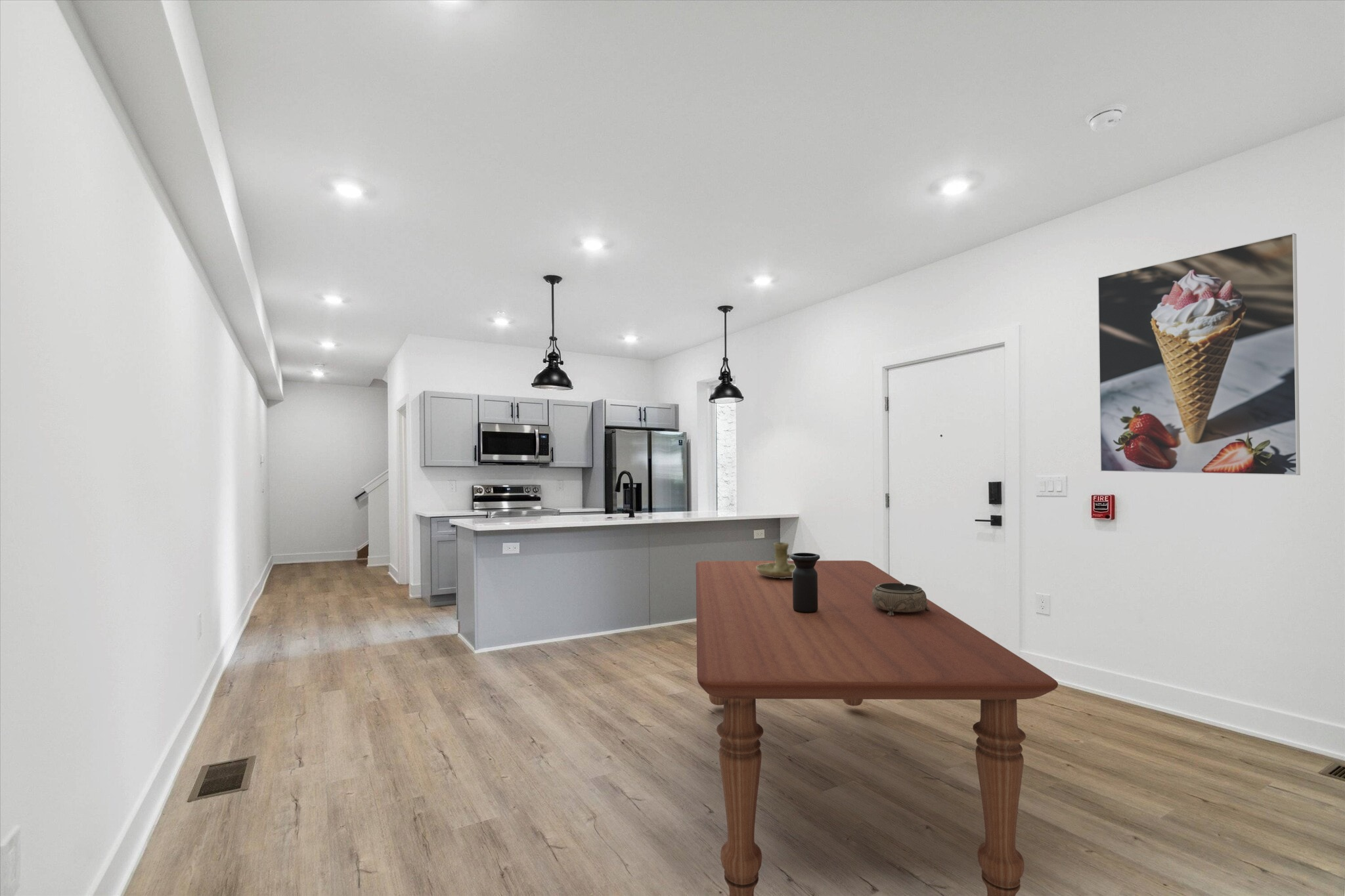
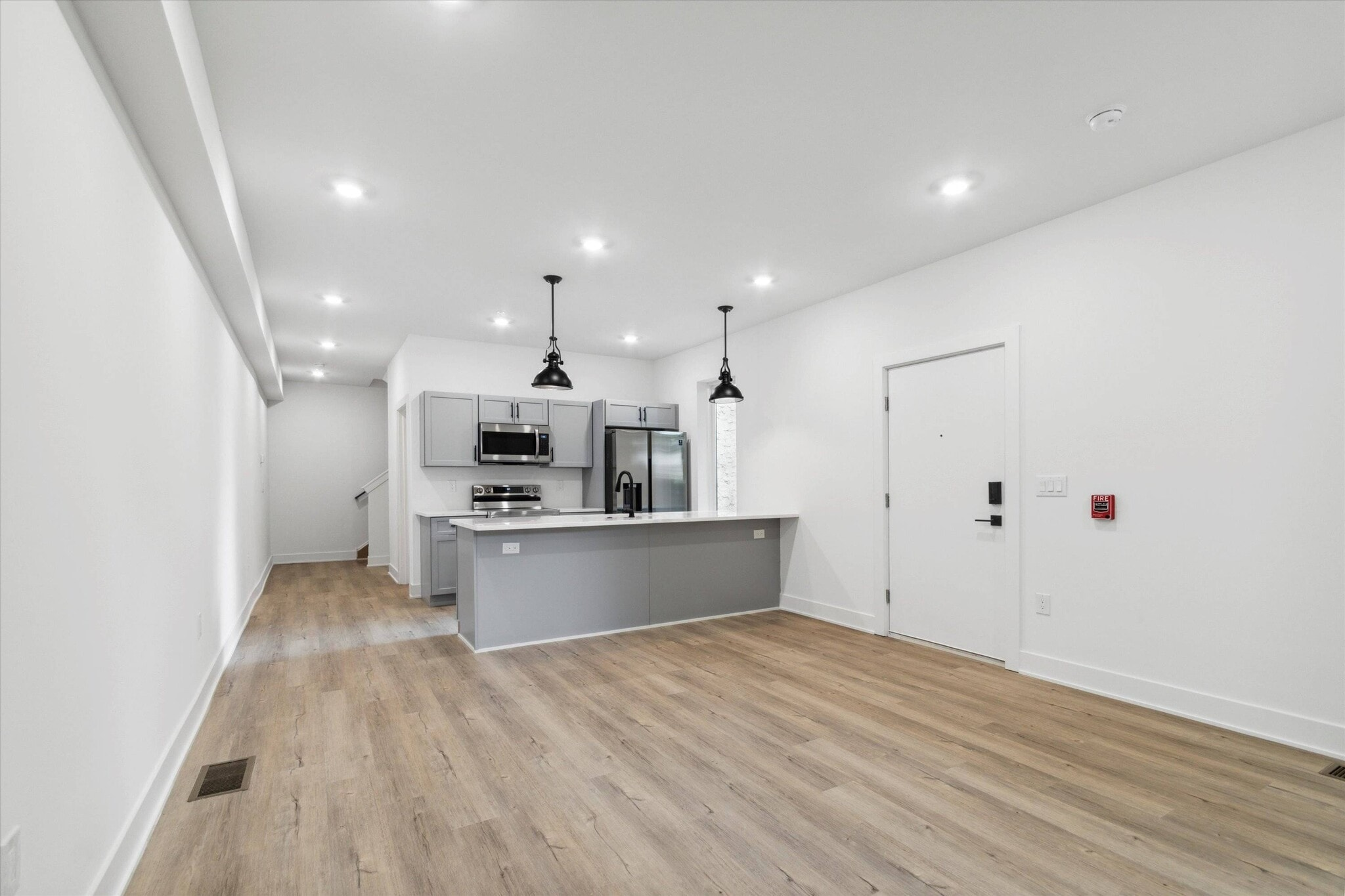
- candle holder (780, 558)
- vase (805, 582)
- dining table (814, 691)
- decorative bowl (898, 598)
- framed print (1187, 365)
